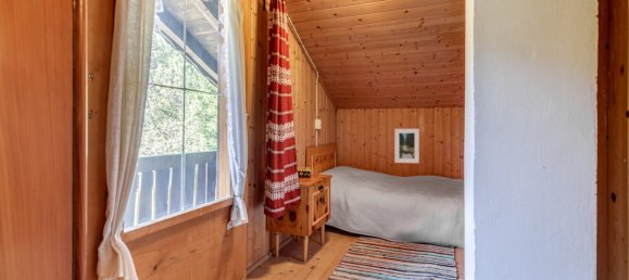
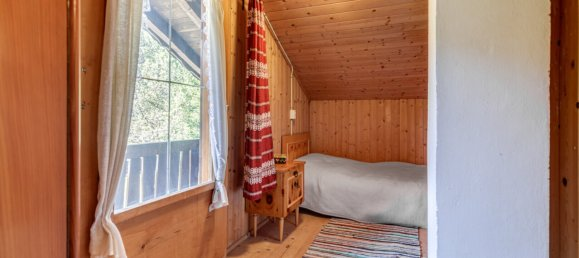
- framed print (406, 145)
